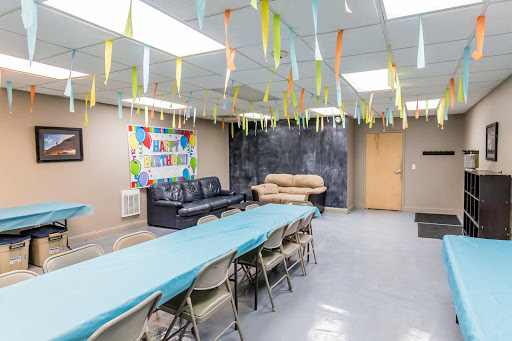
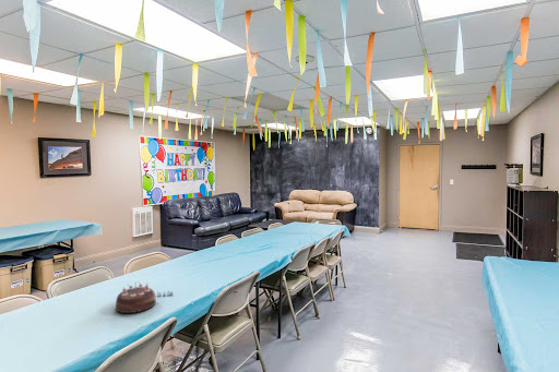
+ birthday cake (143, 291)
